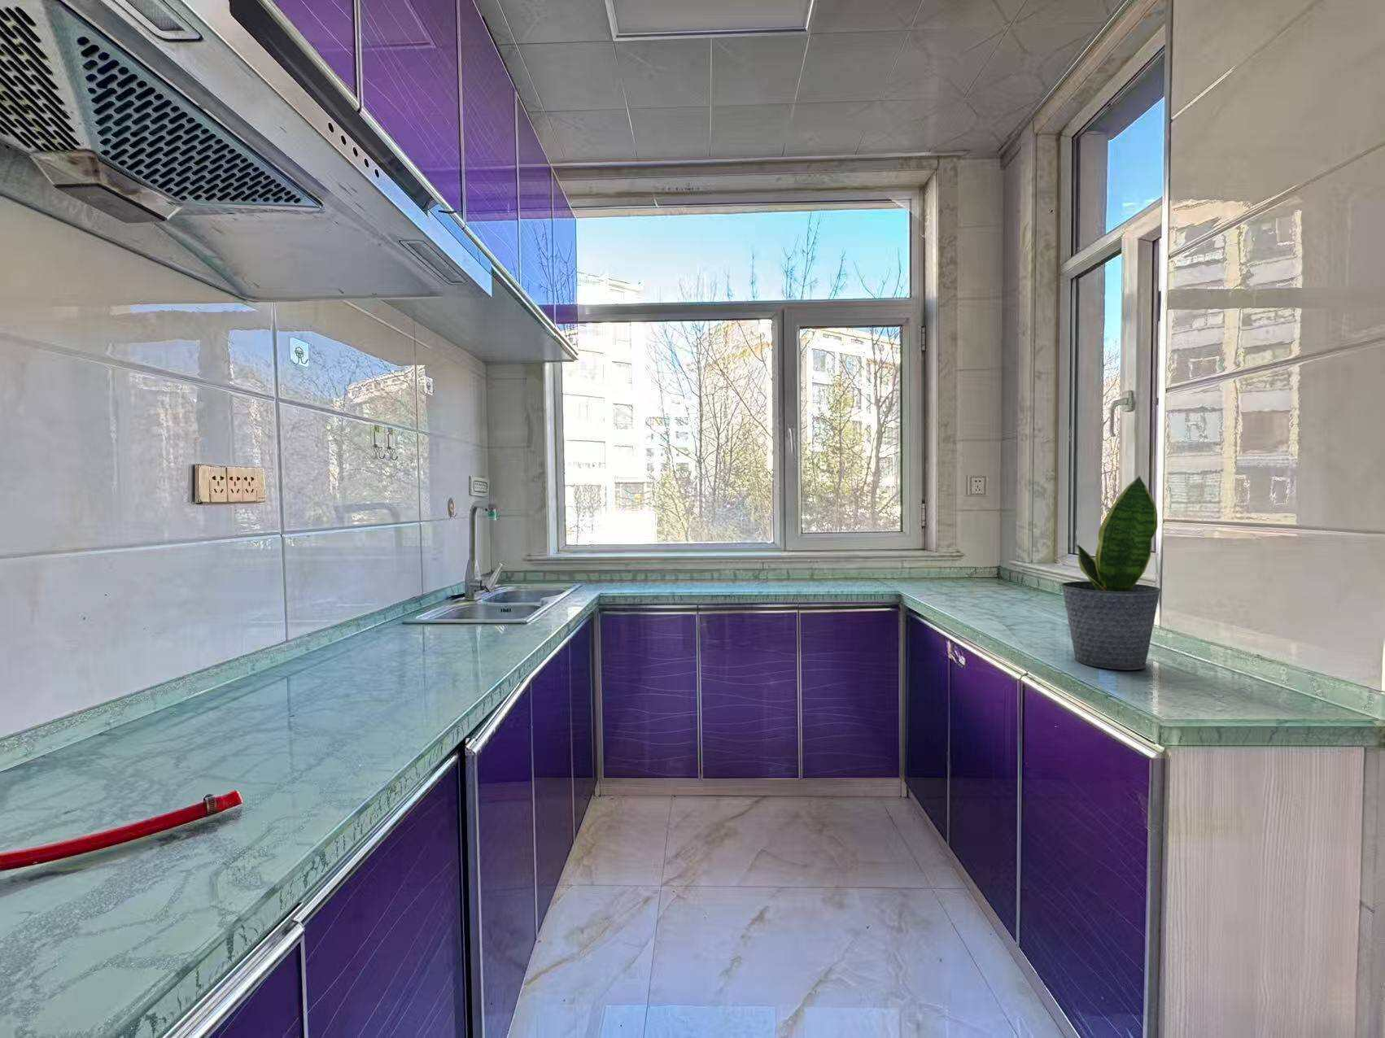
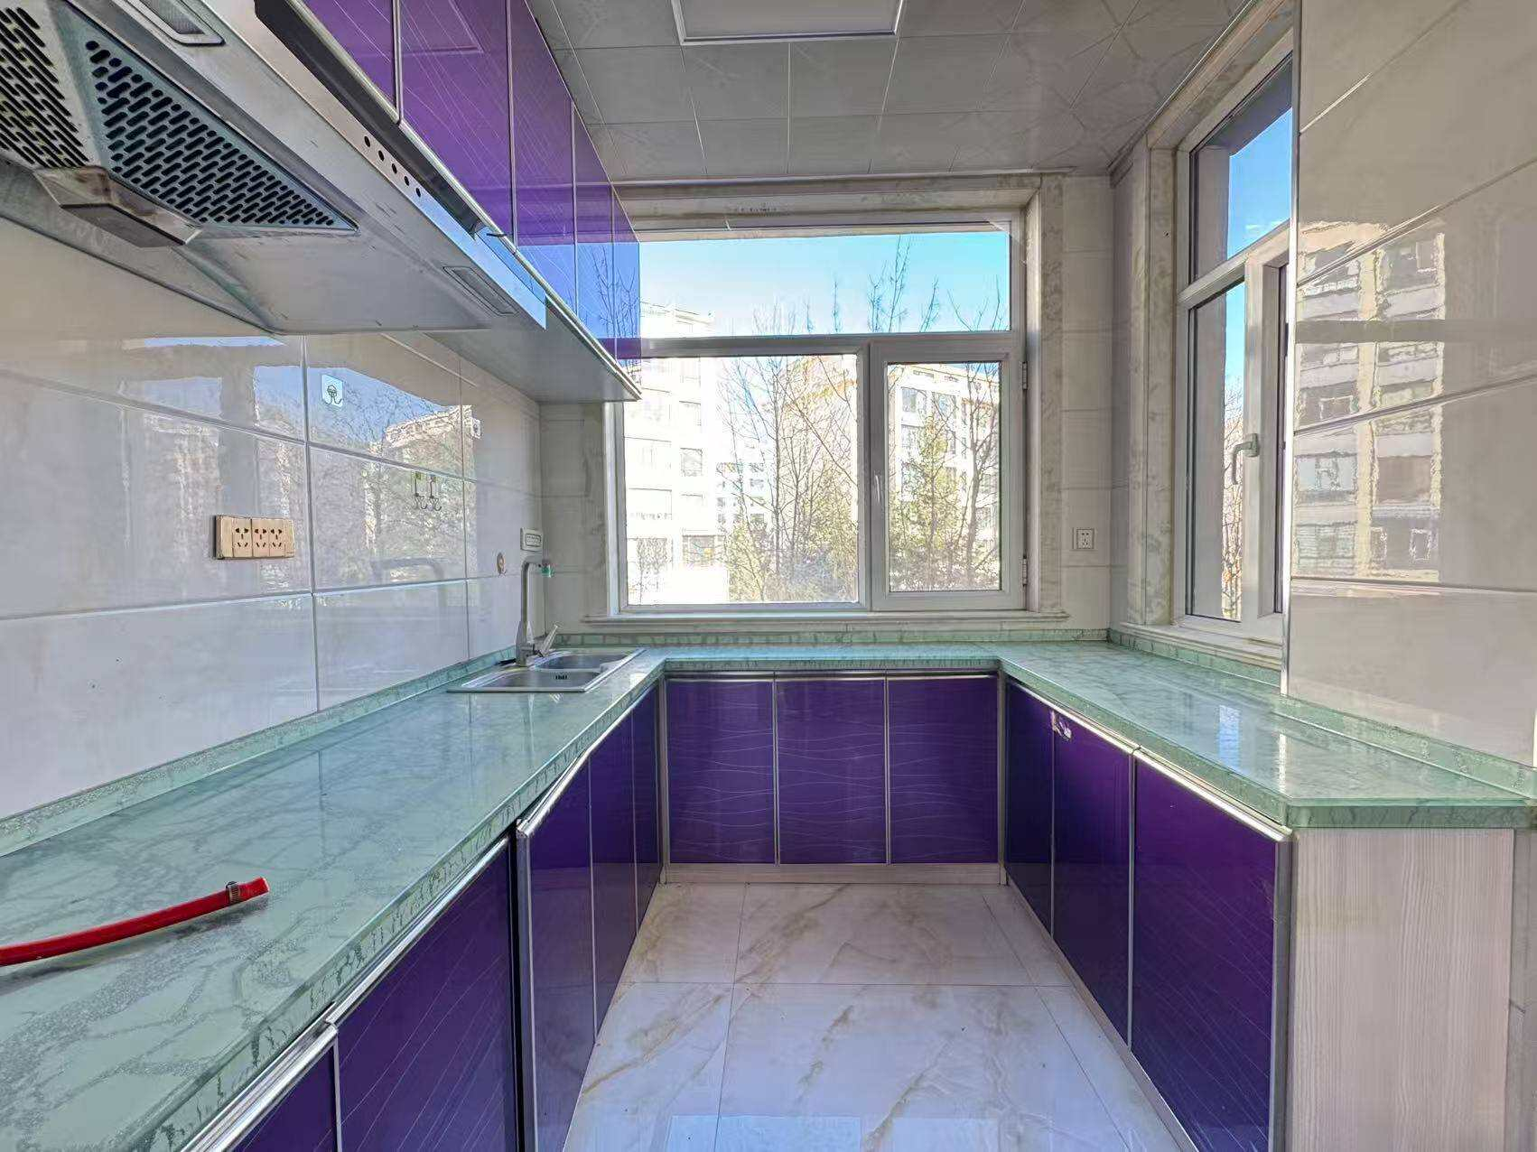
- potted plant (1109, 569)
